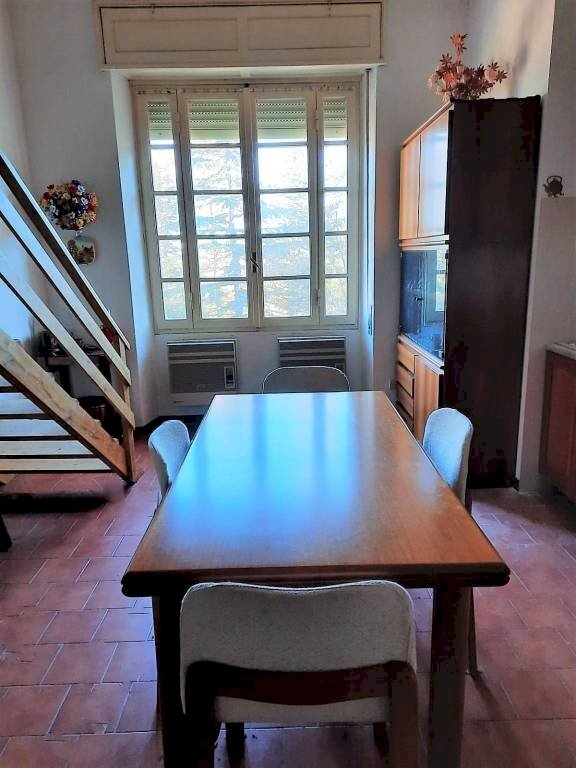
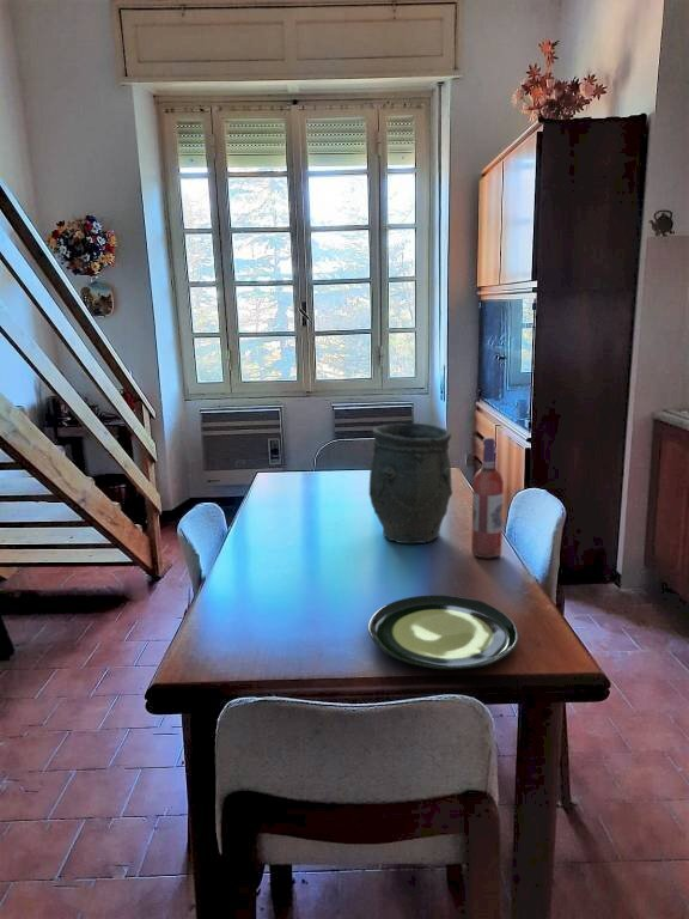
+ vase (409, 482)
+ plate (441, 632)
+ wine bottle (487, 497)
